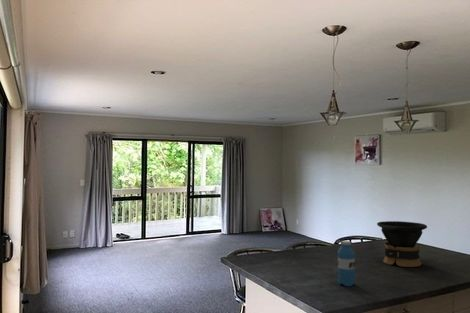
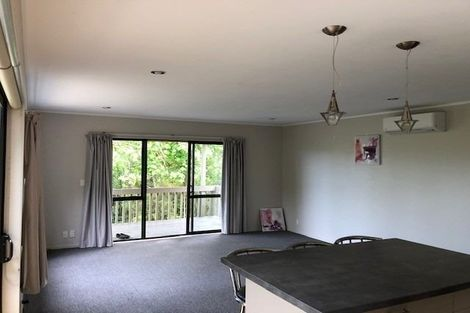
- coffee maker (400, 243)
- water bottle (346, 262)
